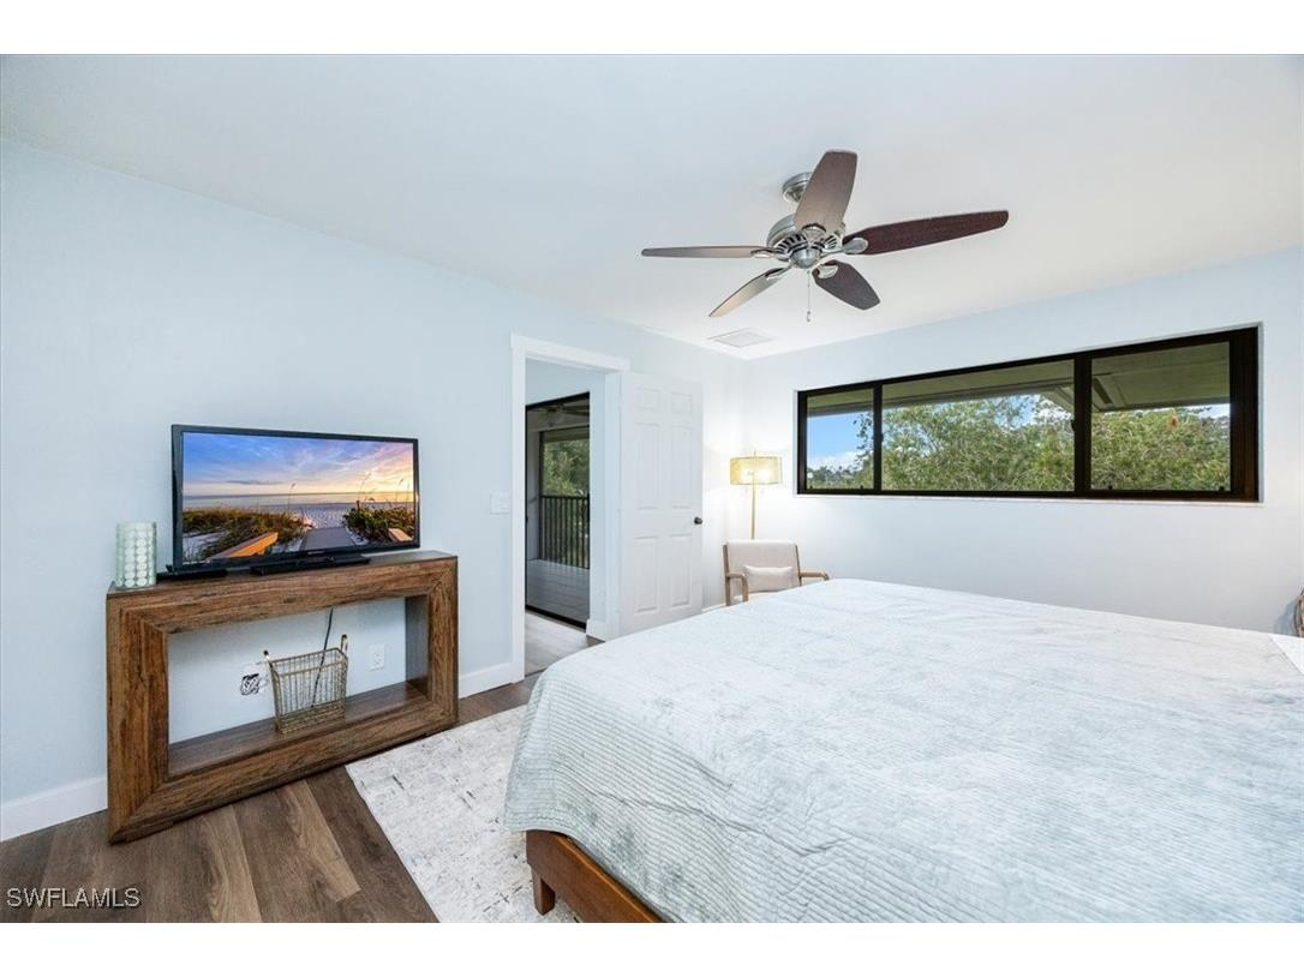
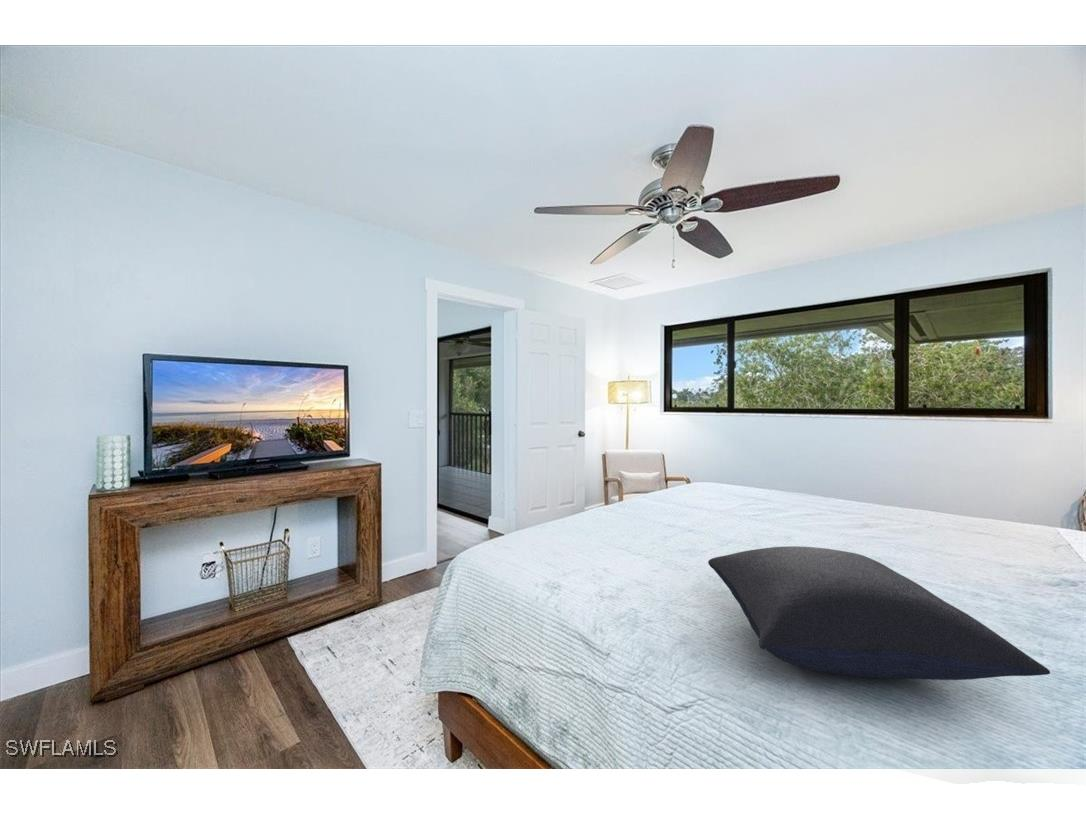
+ pillow (835, 605)
